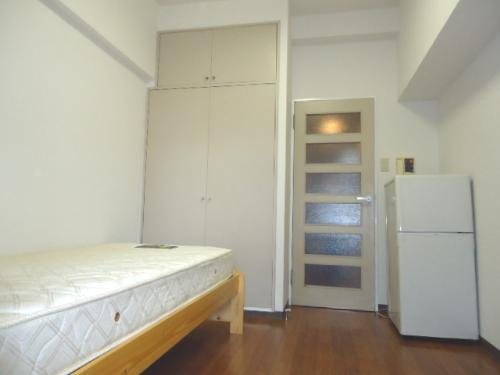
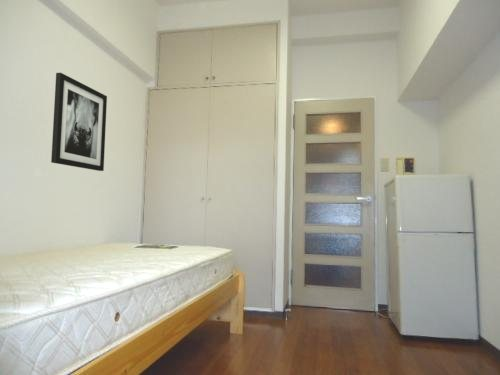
+ wall art (81, 126)
